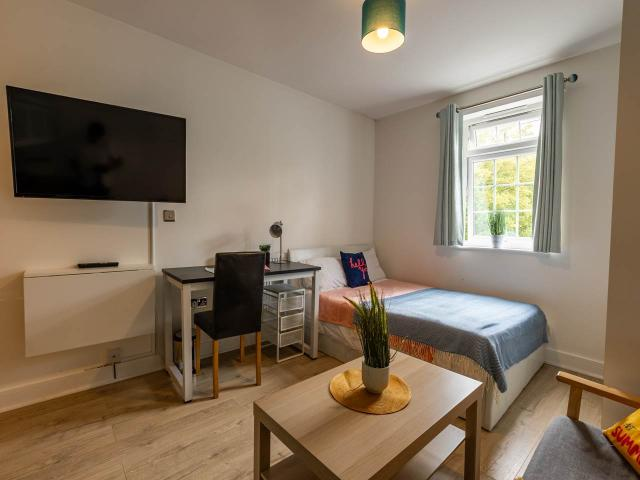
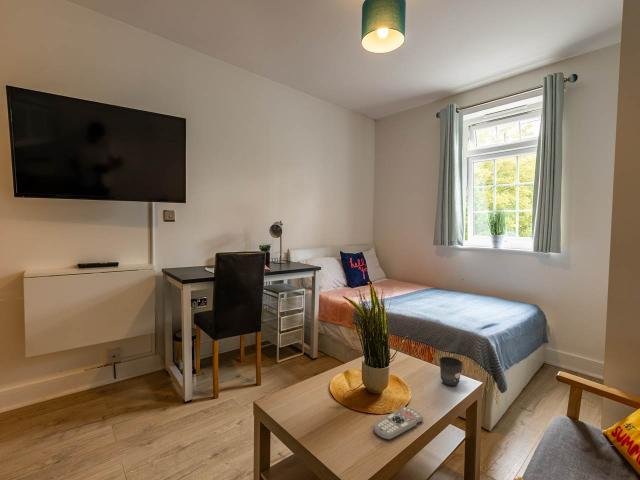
+ remote control (397, 423)
+ mug (452, 371)
